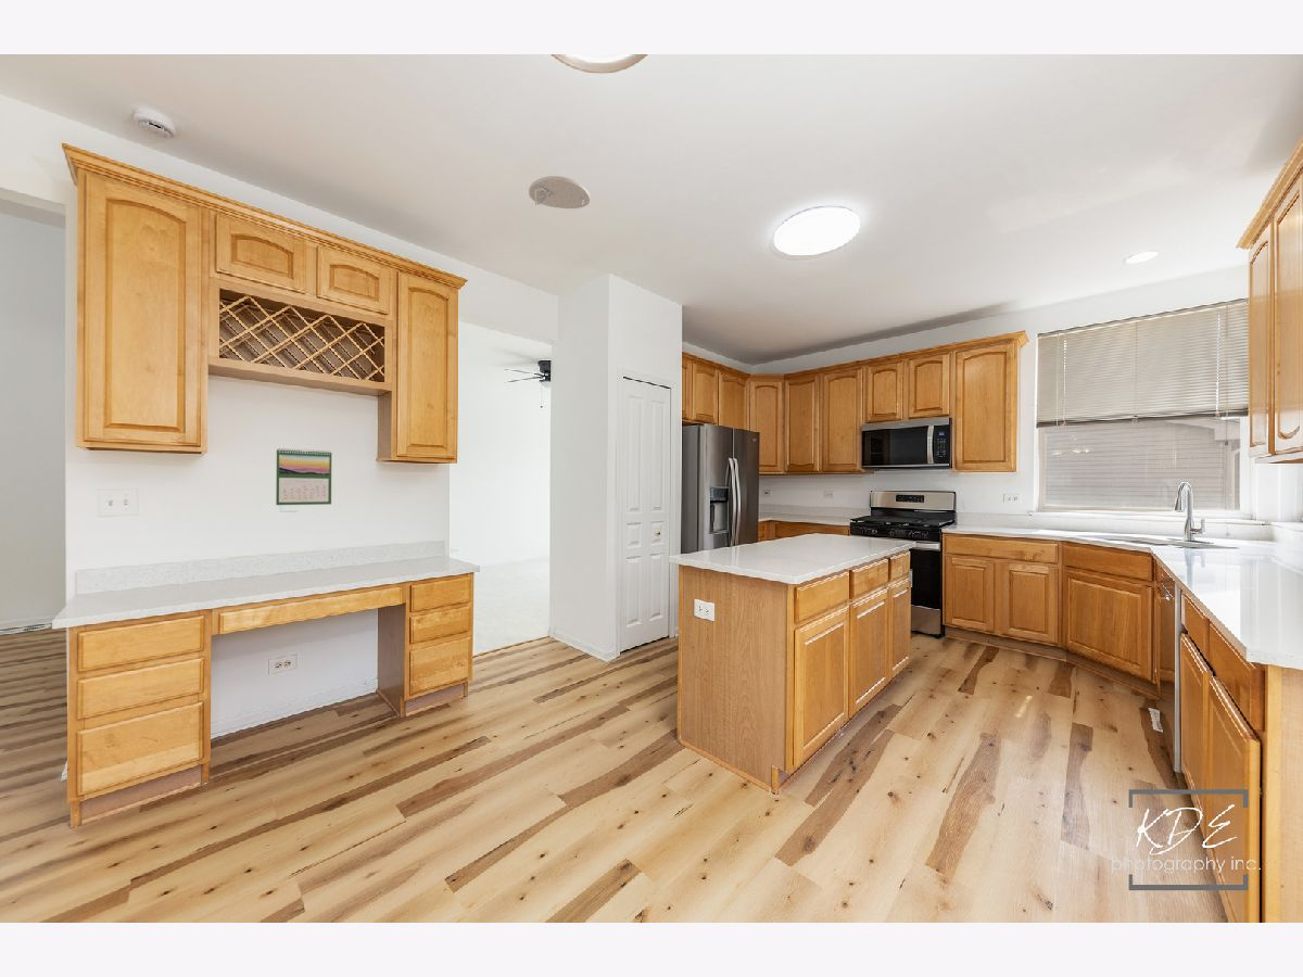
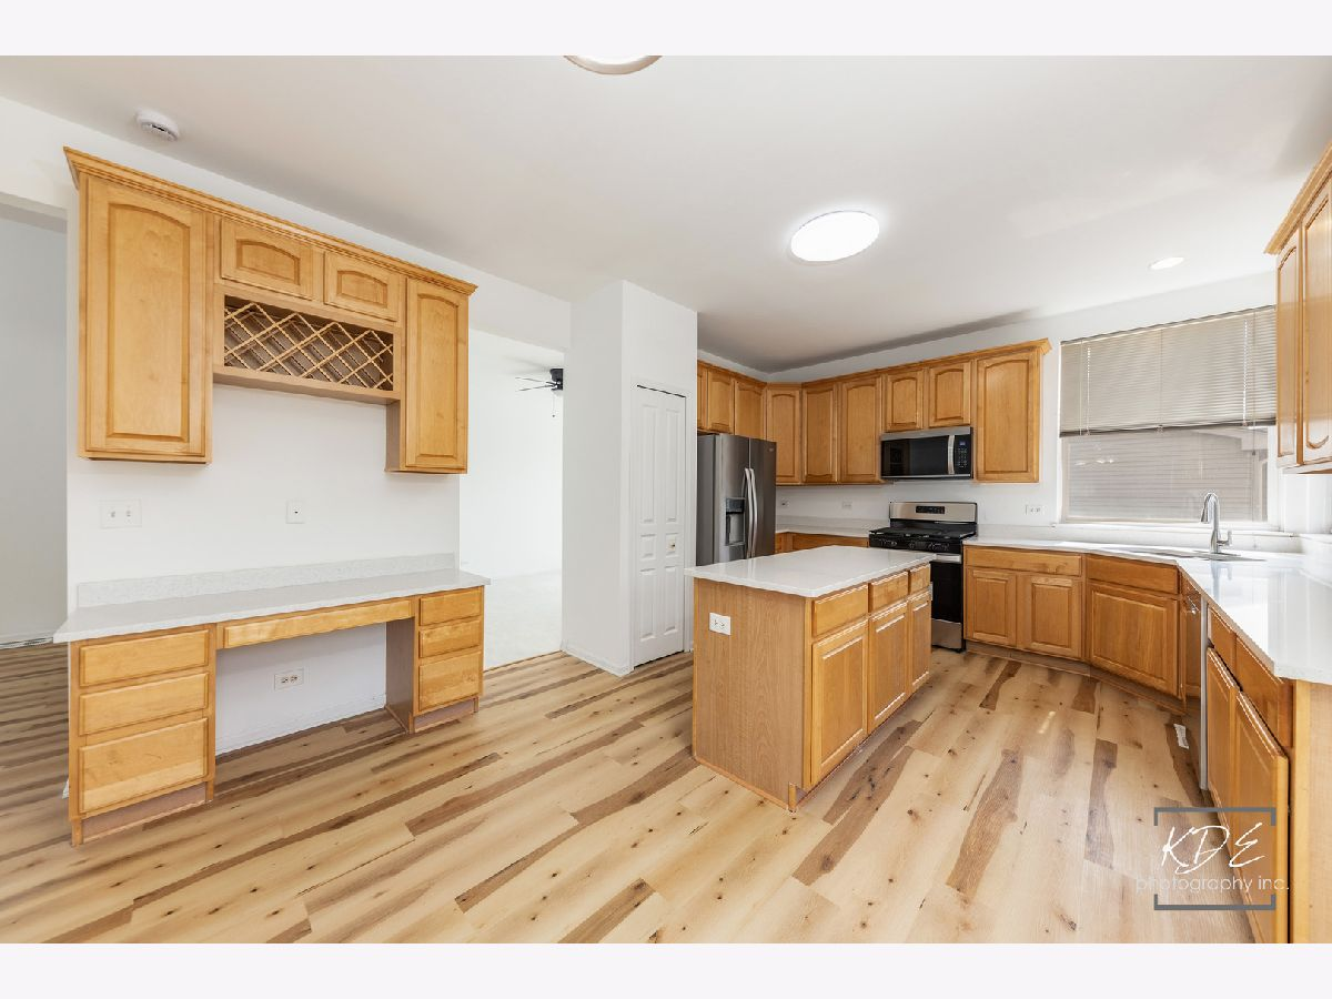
- calendar (304, 477)
- smoke detector (559, 196)
